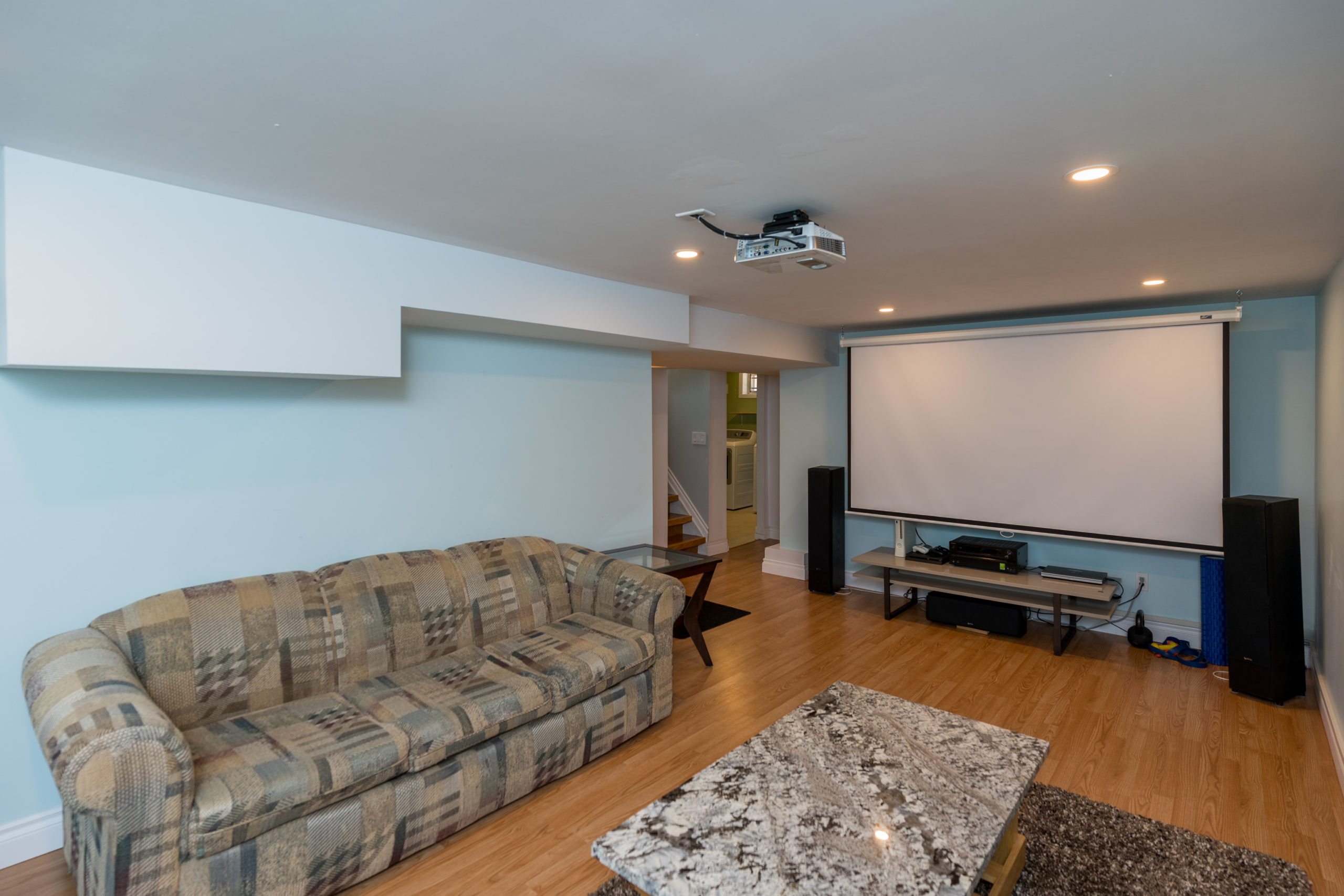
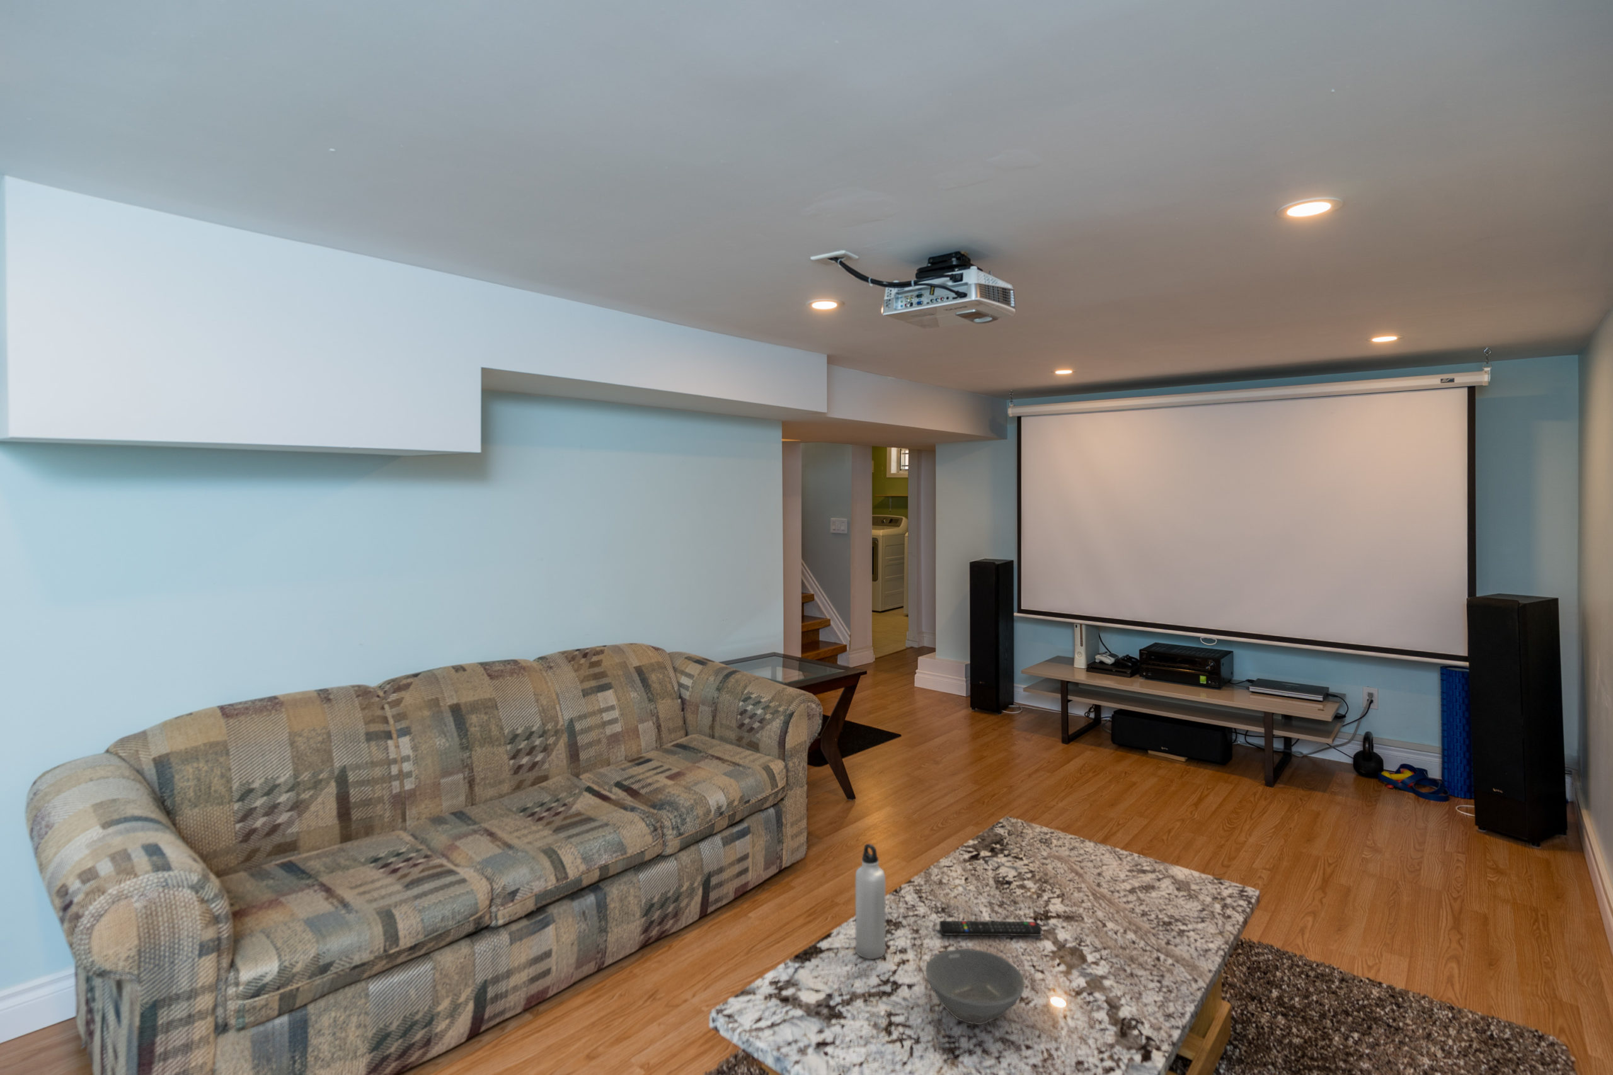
+ bowl (975, 992)
+ remote control (990, 929)
+ water bottle (870, 899)
